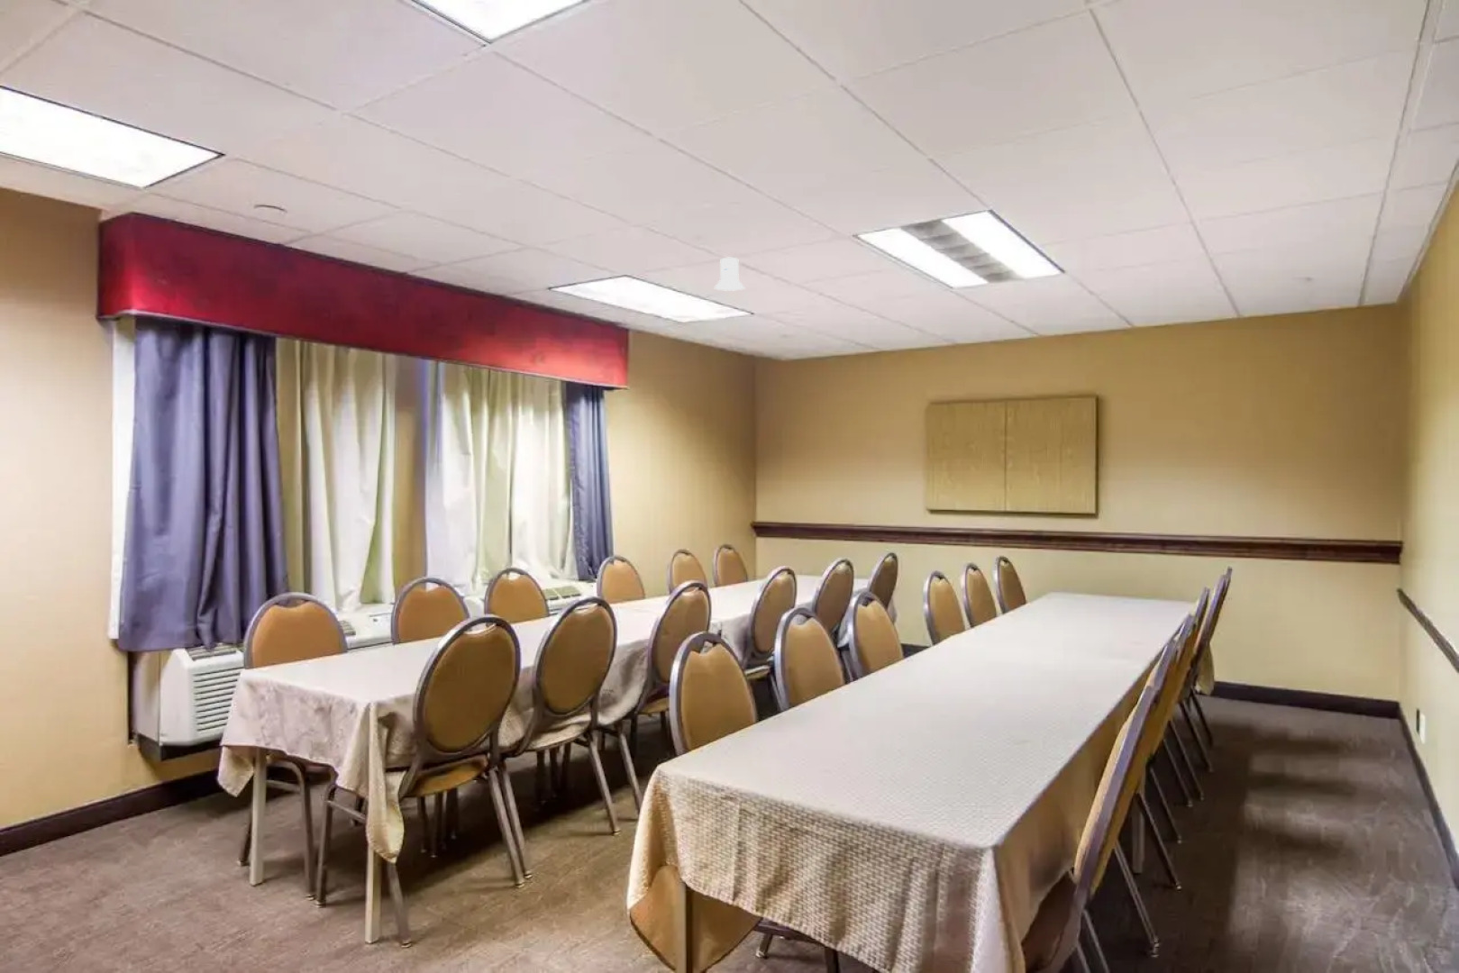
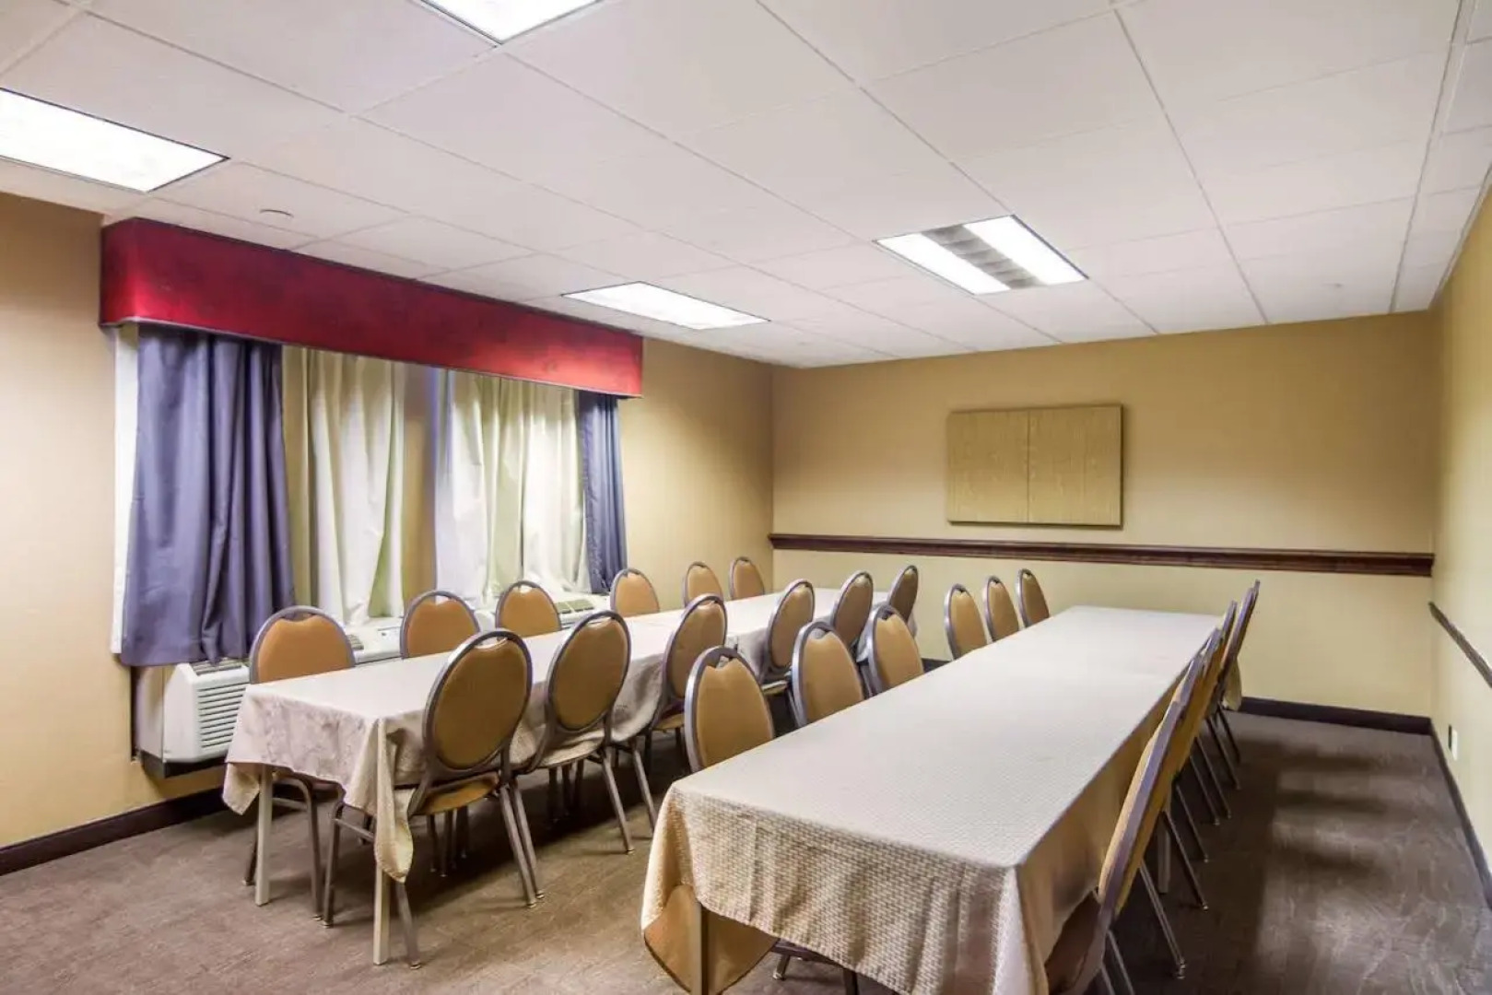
- knight helmet (729, 276)
